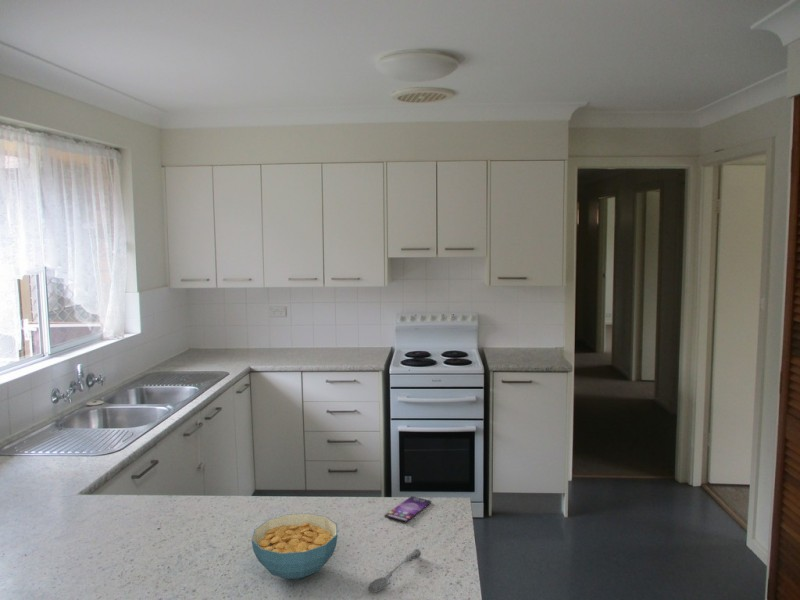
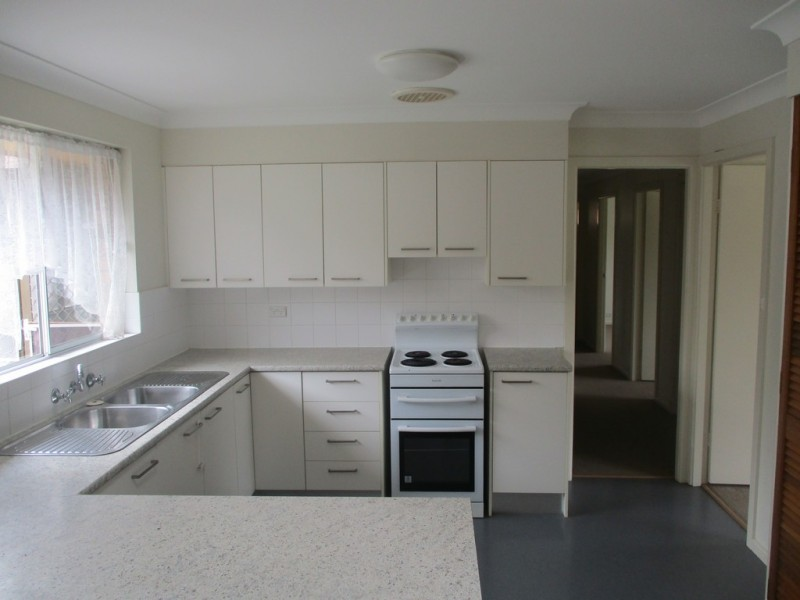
- soupspoon (394, 570)
- smartphone (408, 508)
- cereal bowl (296, 552)
